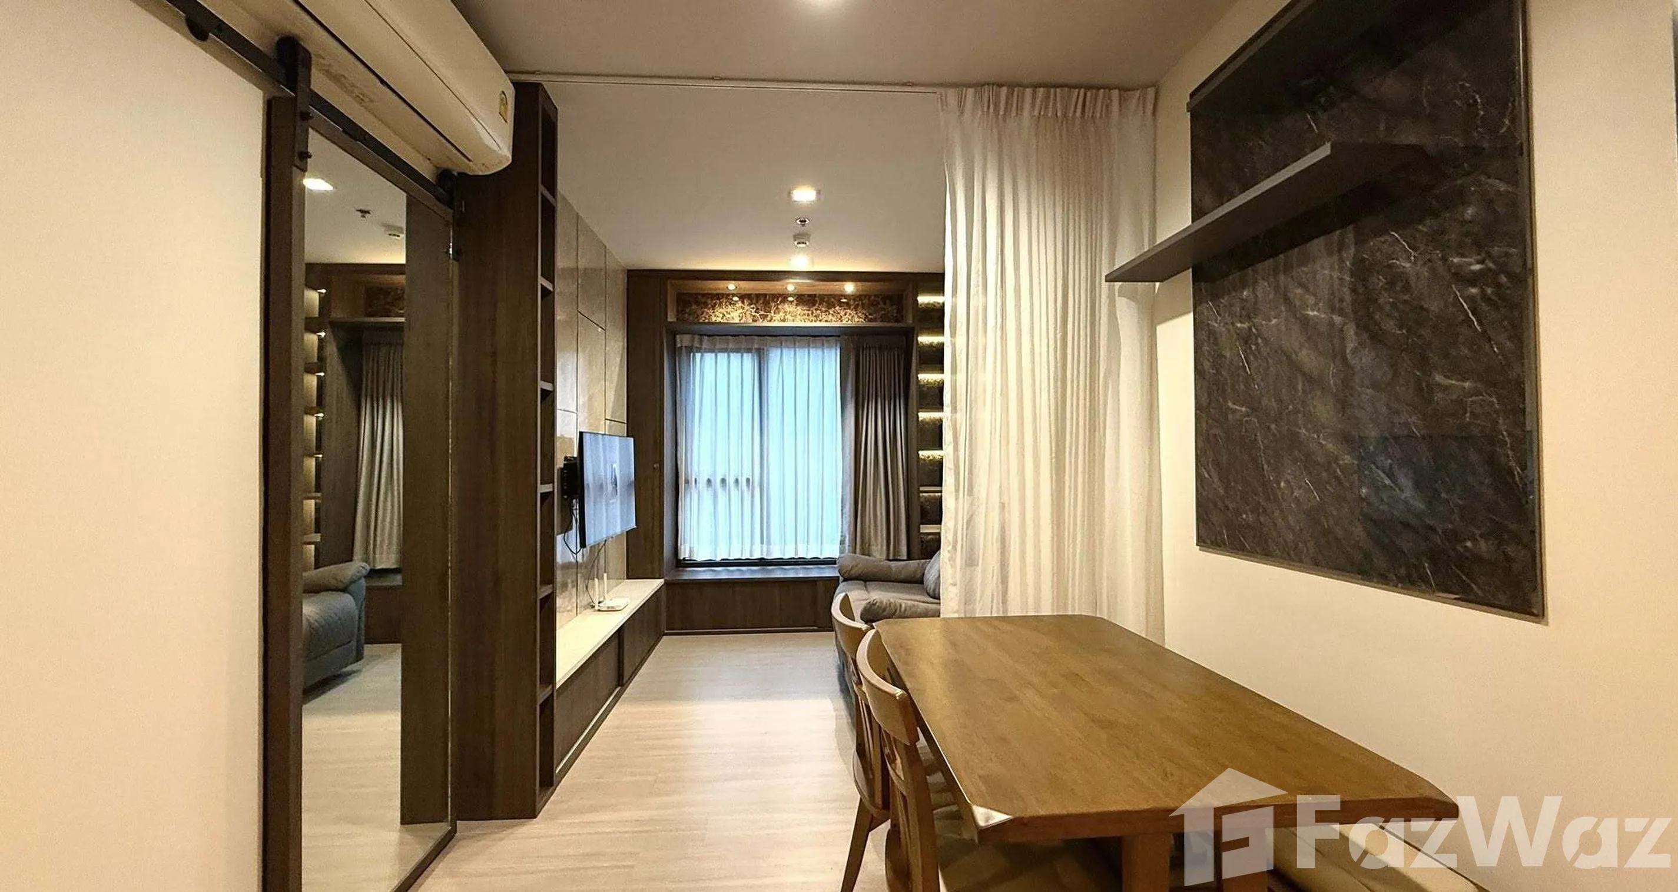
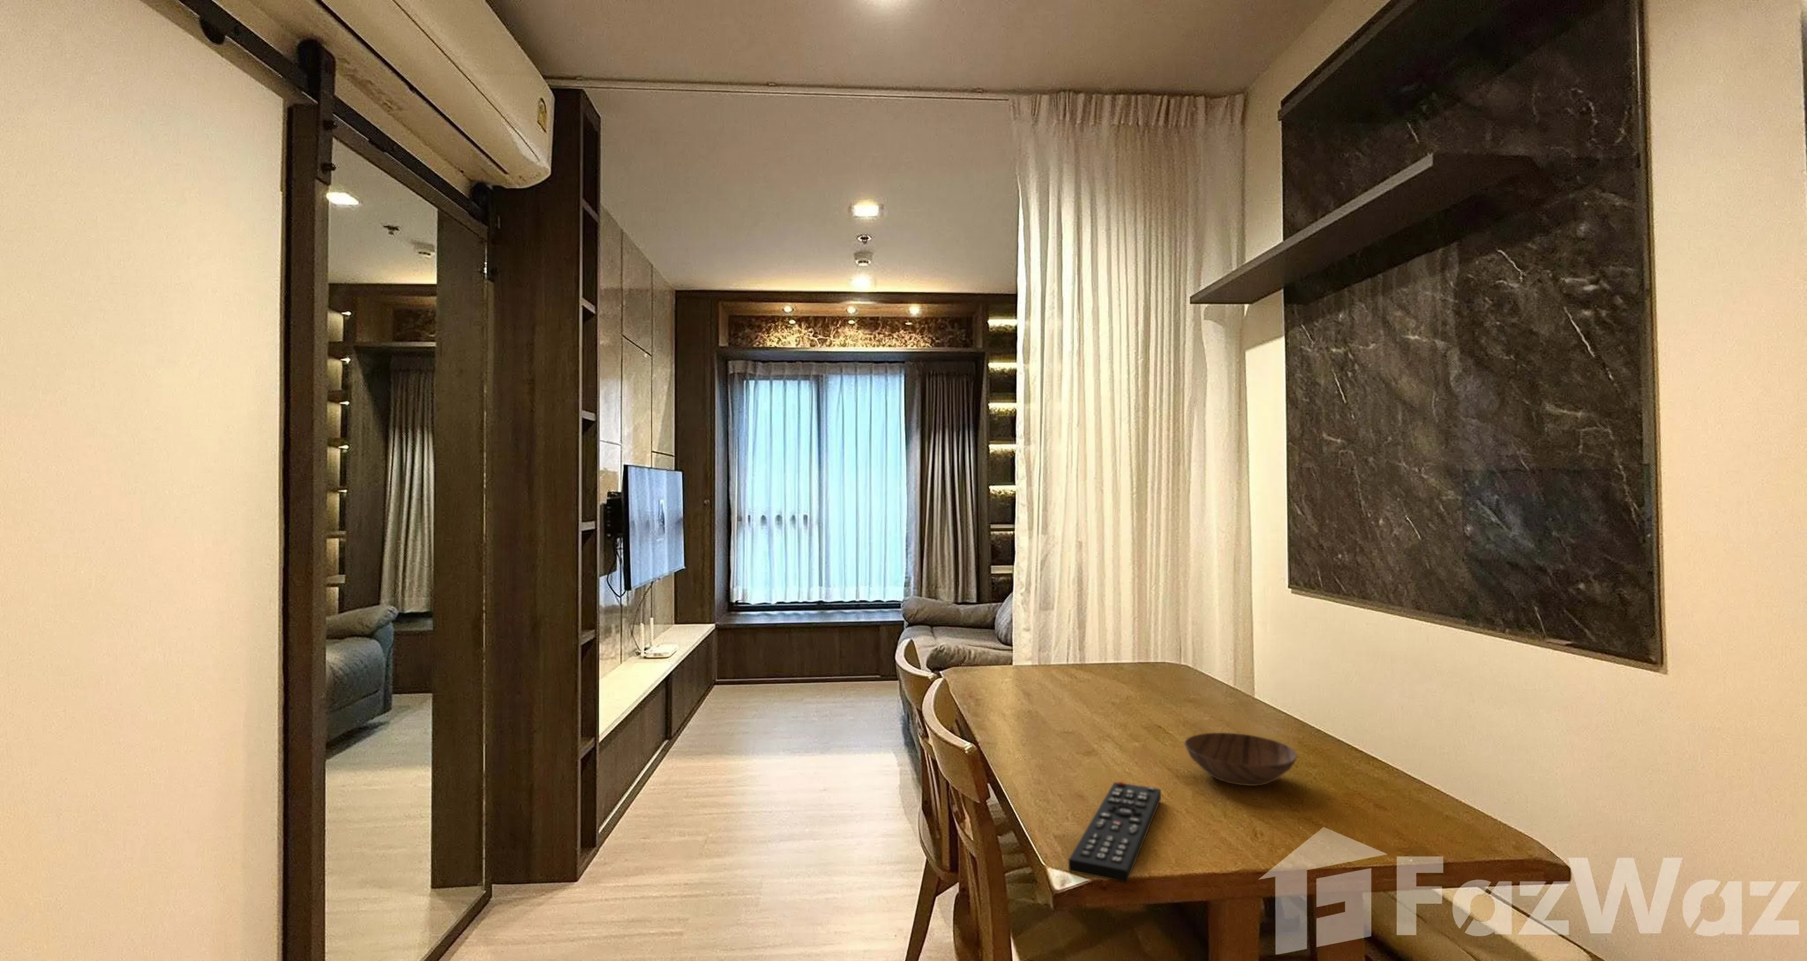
+ bowl (1239, 761)
+ remote control (1120, 824)
